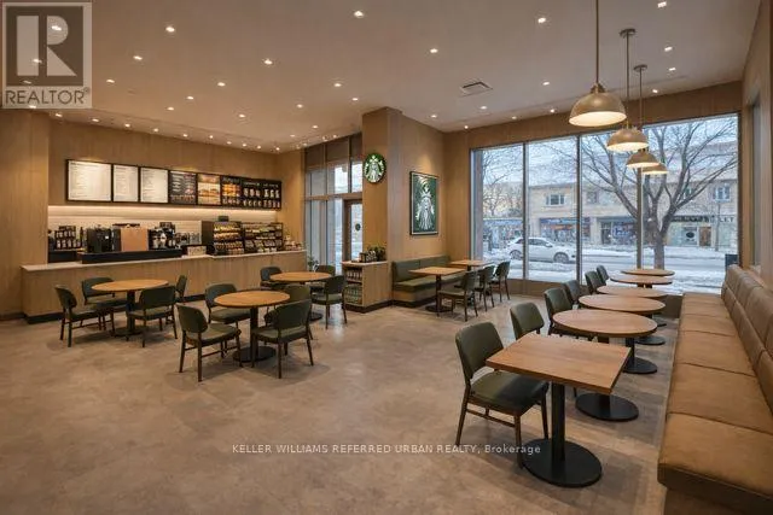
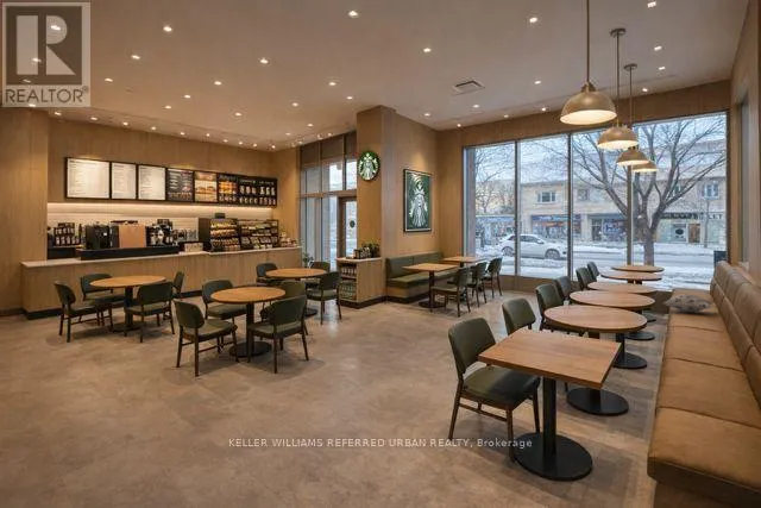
+ decorative pillow (687, 302)
